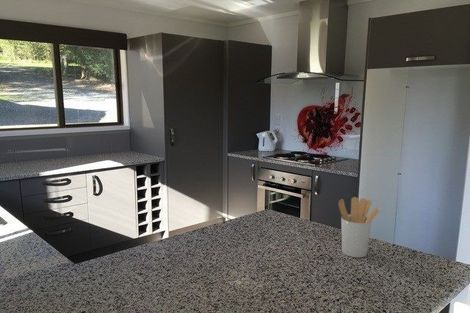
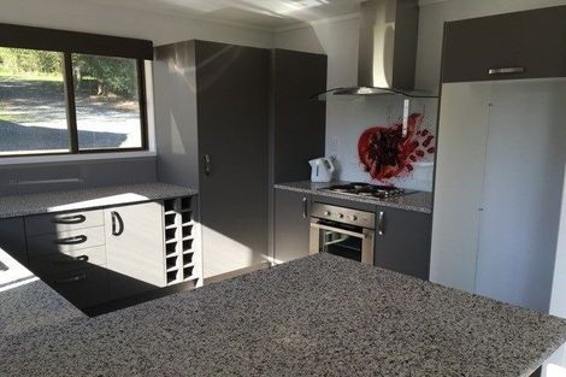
- utensil holder (357, 225)
